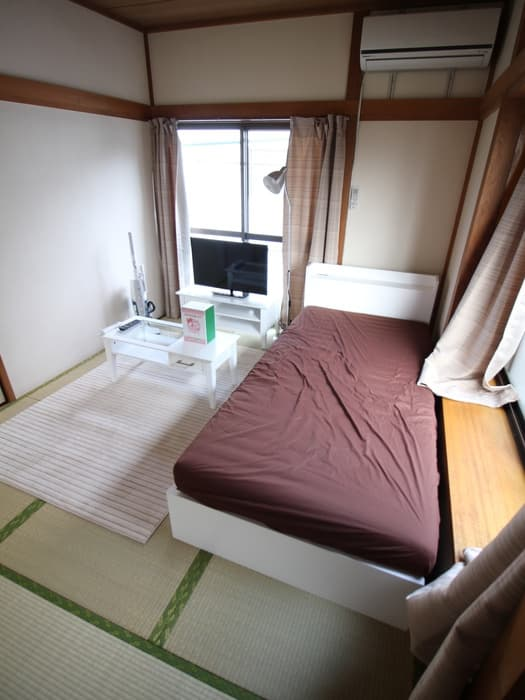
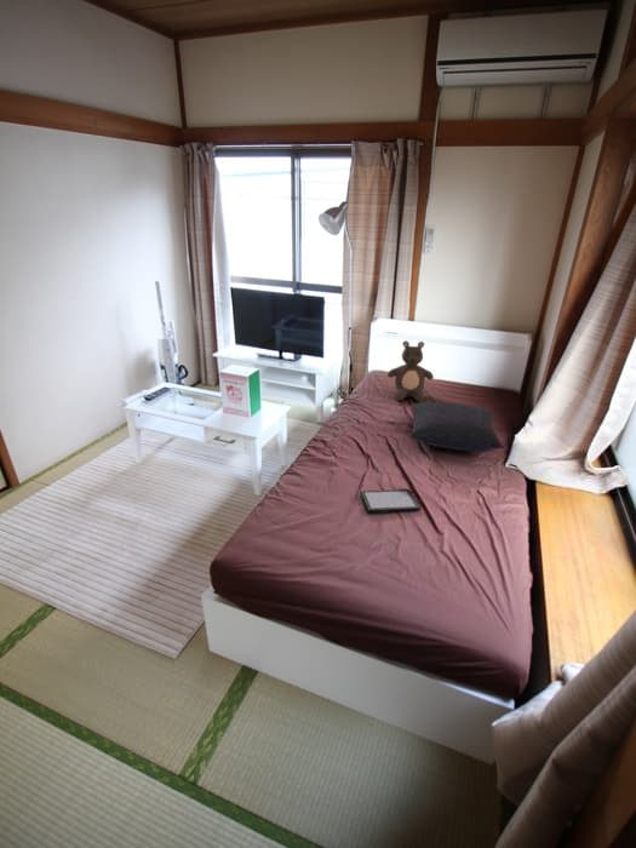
+ pillow (453, 424)
+ teddy bear (411, 371)
+ tablet (389, 500)
